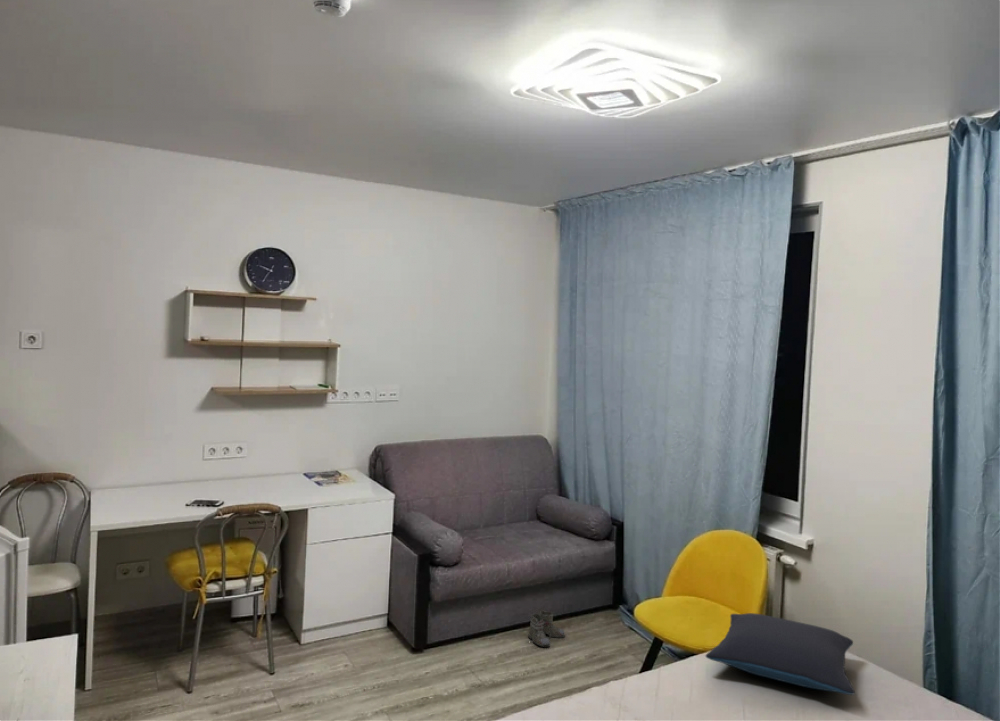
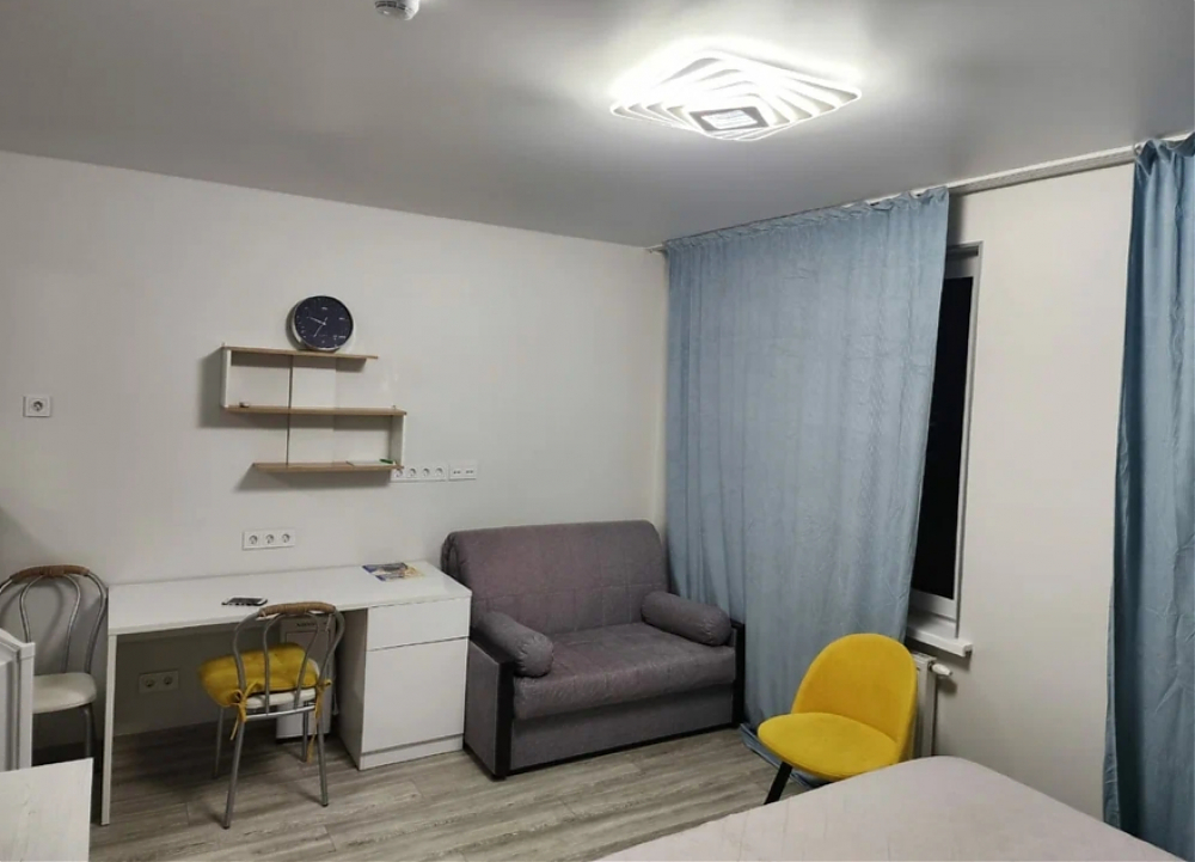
- pillow (782, 648)
- boots (545, 627)
